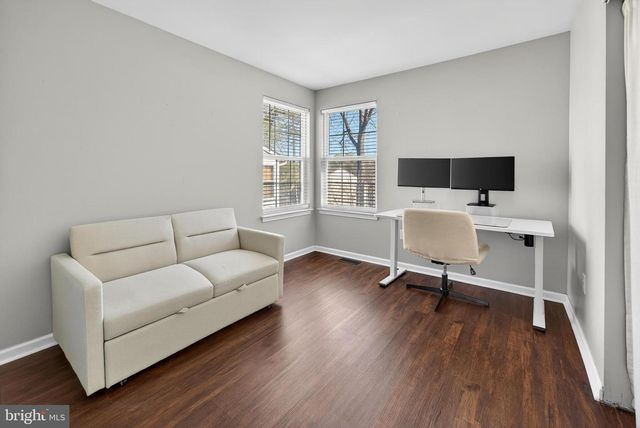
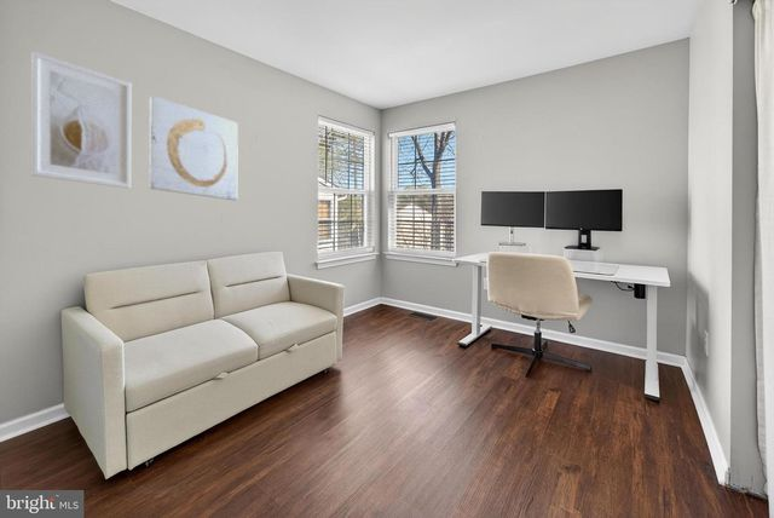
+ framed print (85, 125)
+ wall art (197, 152)
